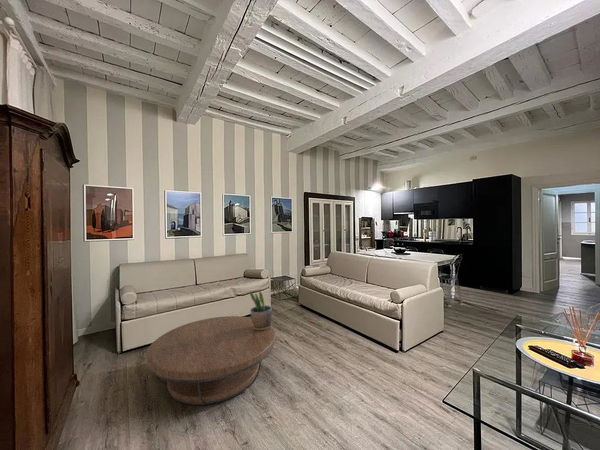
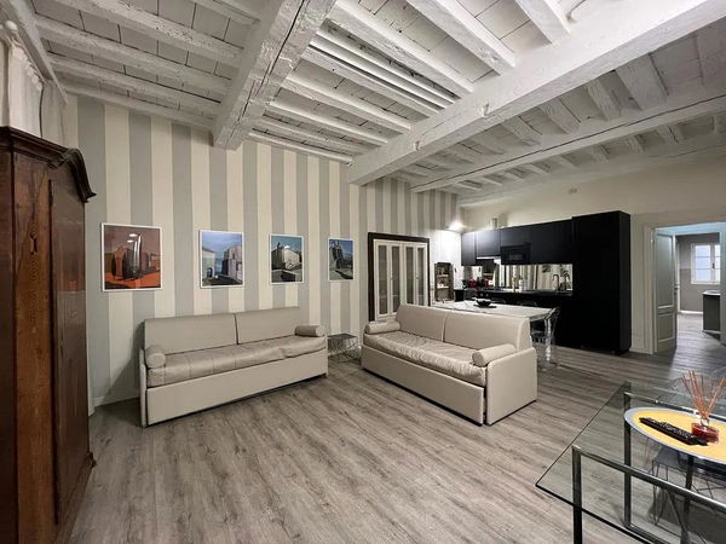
- coffee table (216, 356)
- potted plant (261, 307)
